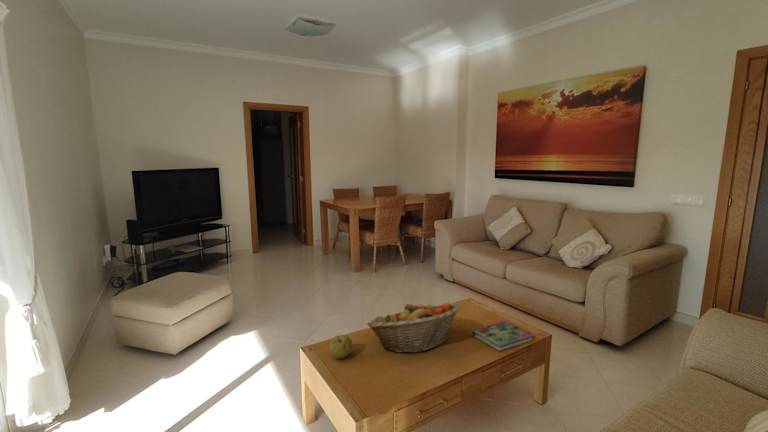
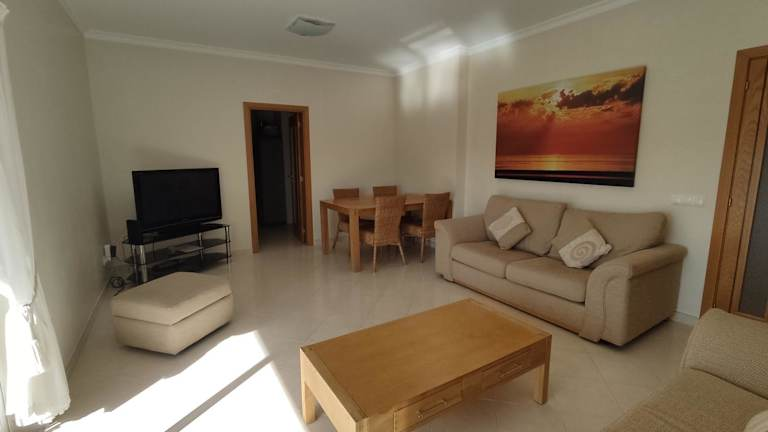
- fruit (340, 345)
- book (502, 334)
- fruit basket (414, 322)
